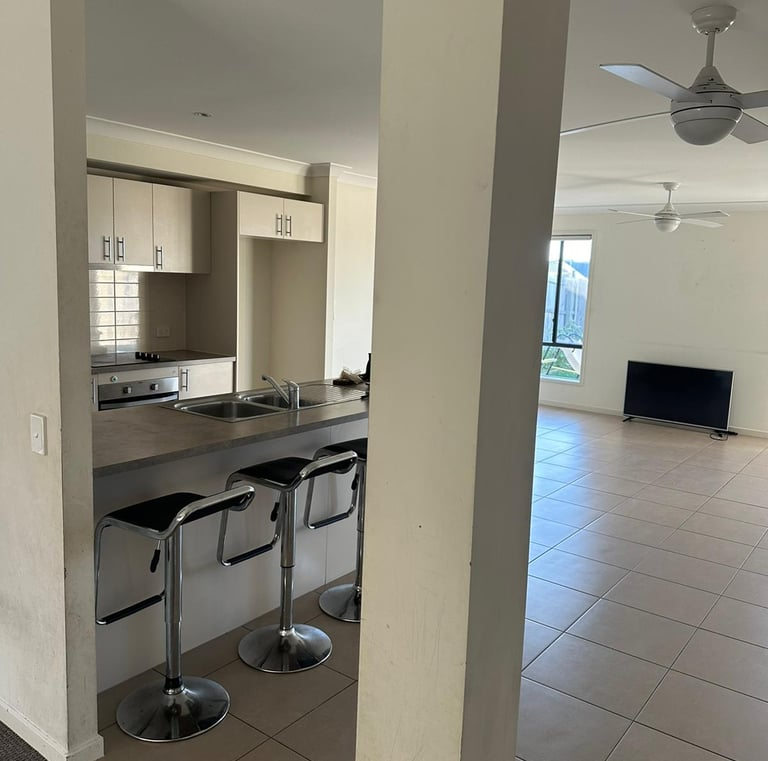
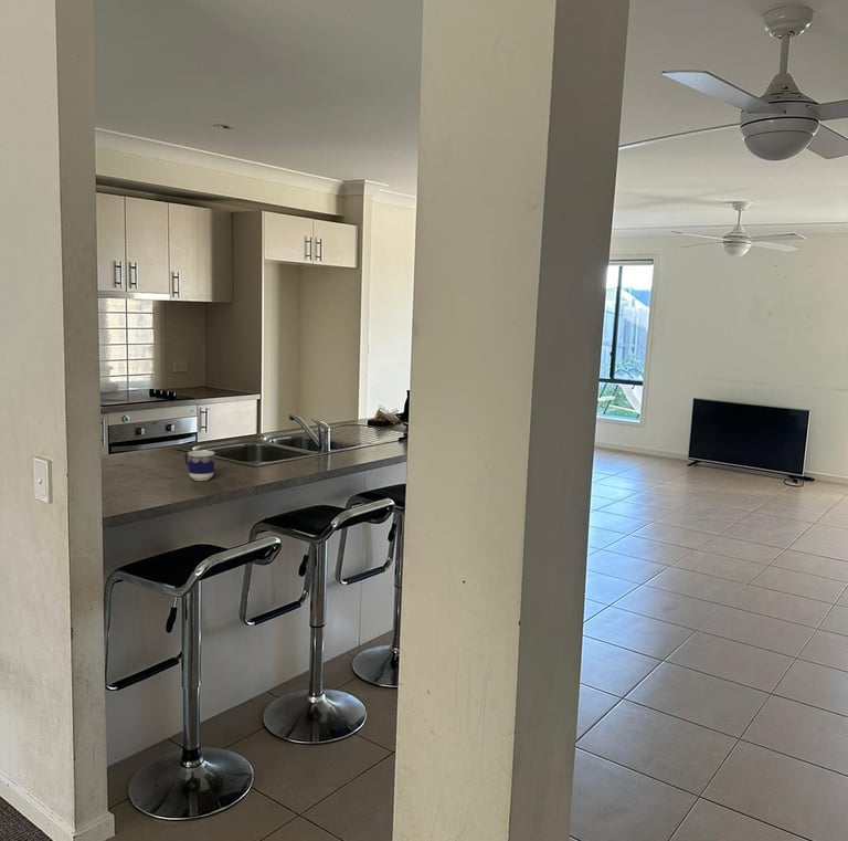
+ cup (198, 465)
